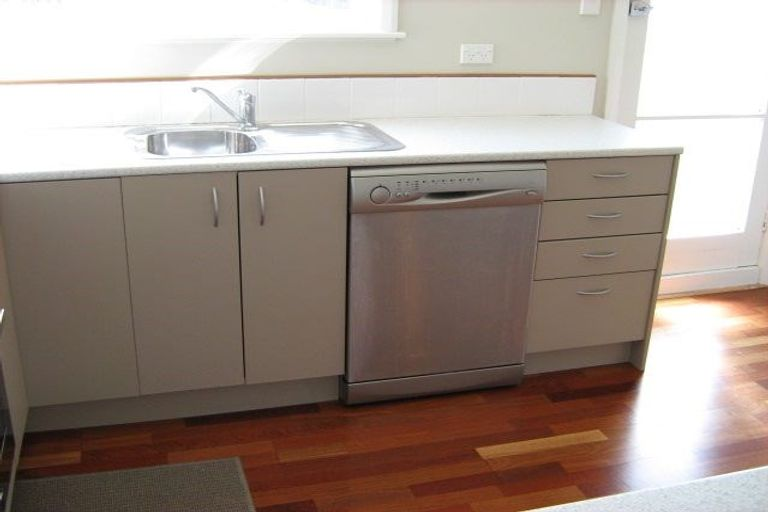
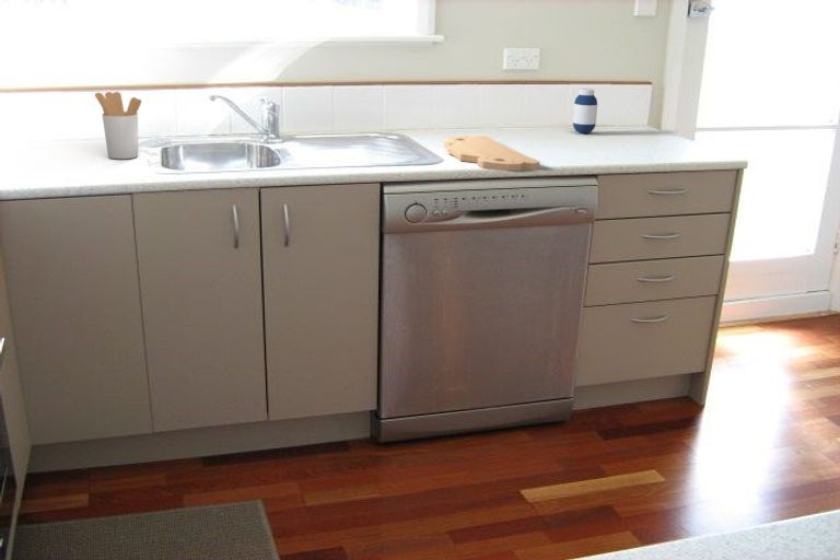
+ medicine bottle (585, 110)
+ utensil holder (117, 122)
+ cutting board (482, 152)
